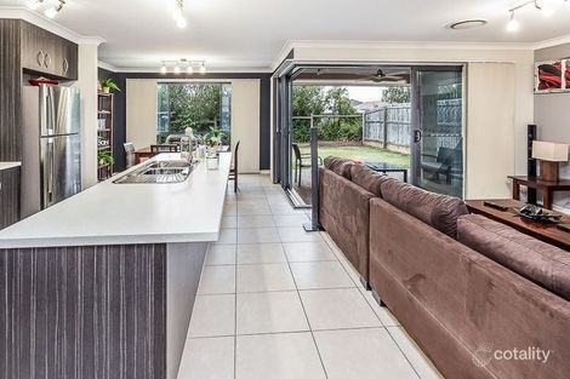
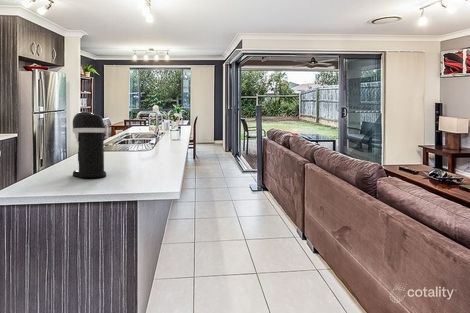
+ coffee maker (88, 143)
